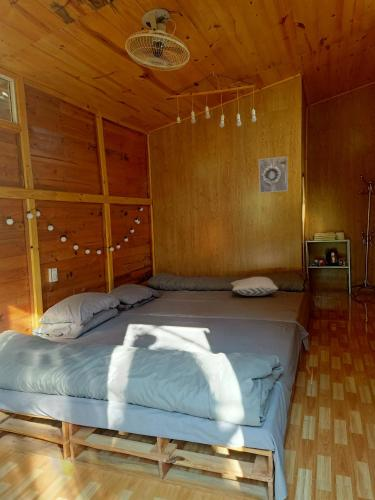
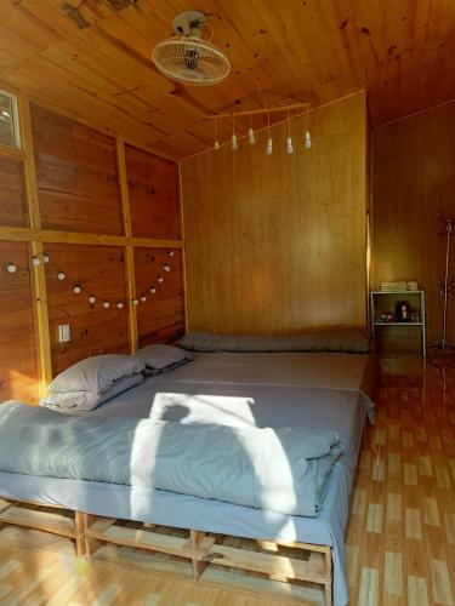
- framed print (273, 175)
- pillow (253, 286)
